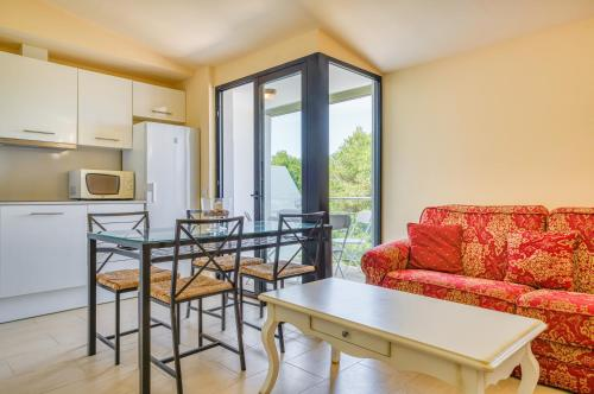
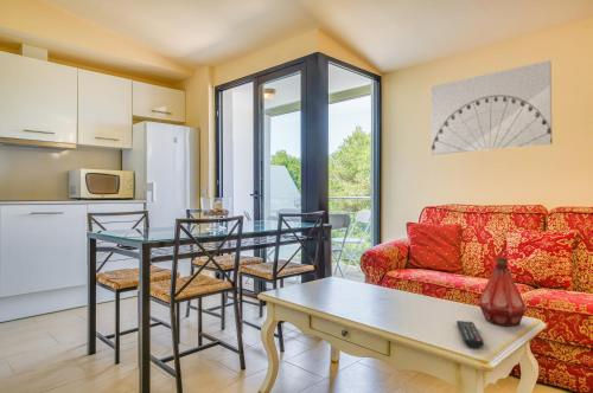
+ wall art (485, 111)
+ remote control (468, 333)
+ bottle (503, 289)
